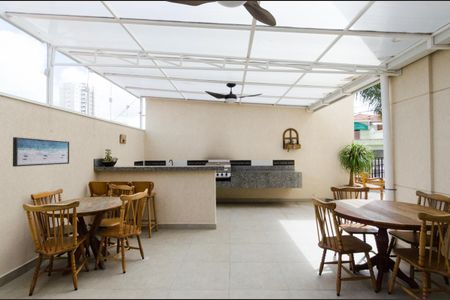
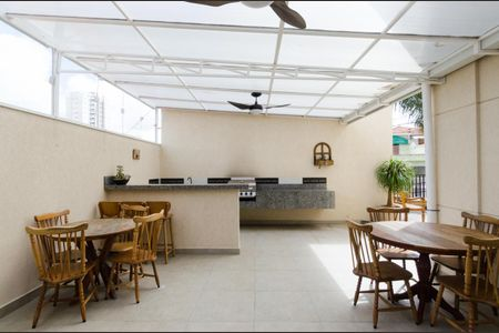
- wall art (45, 152)
